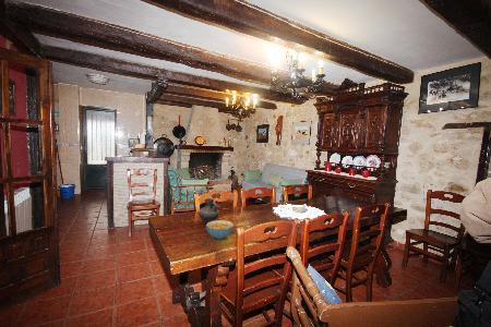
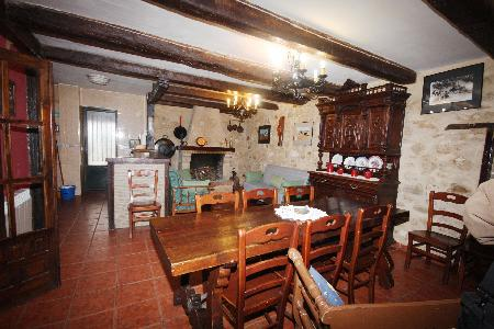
- cereal bowl (219, 231)
- ceramic pitcher (208, 210)
